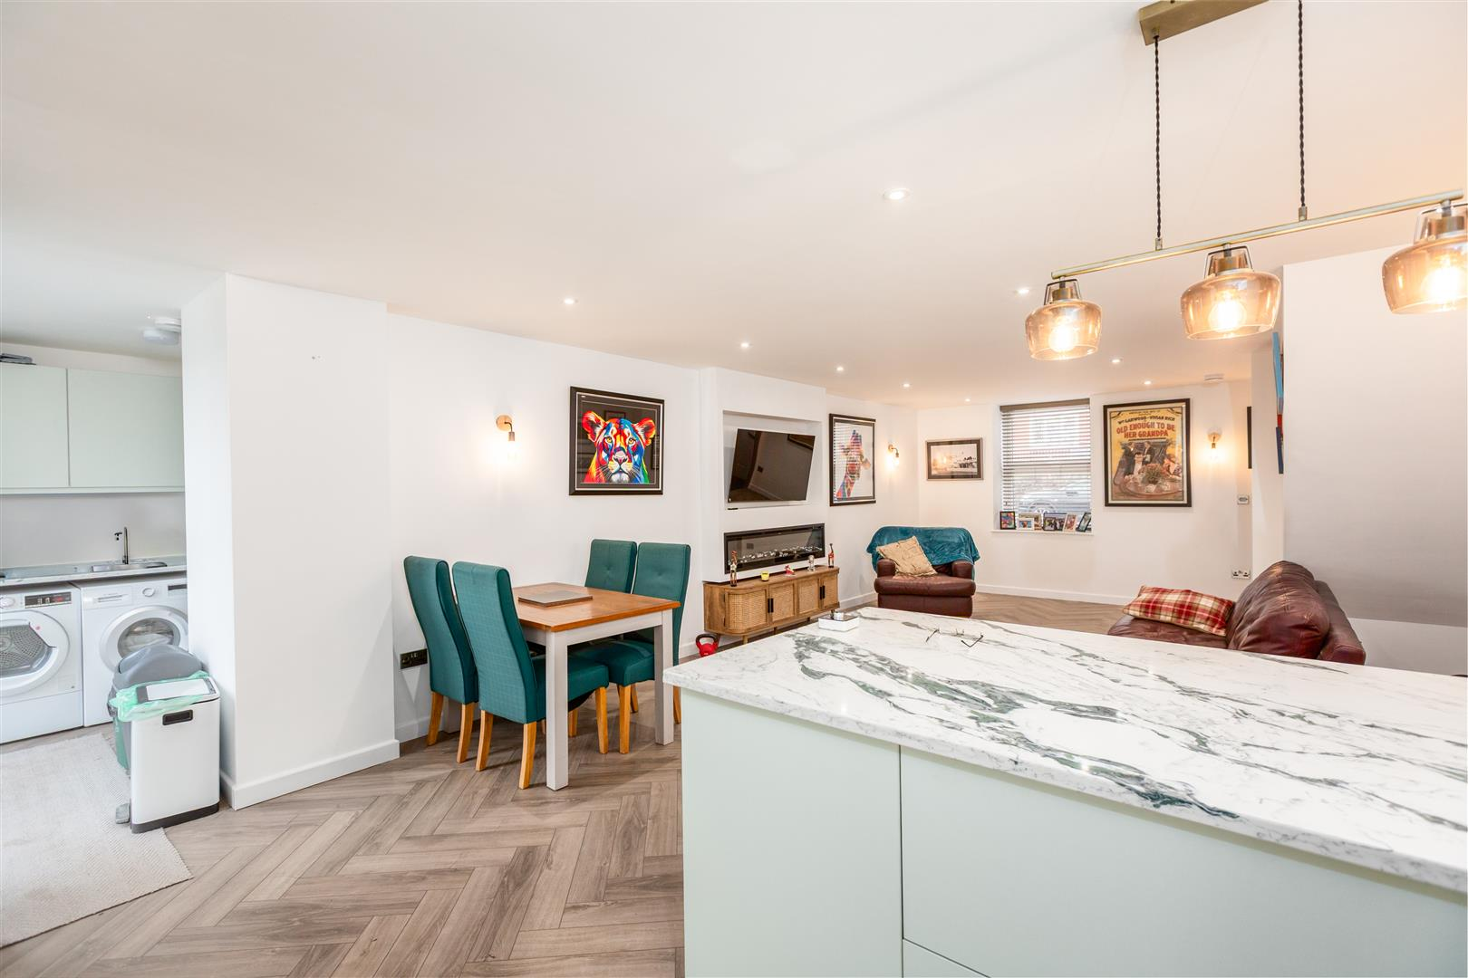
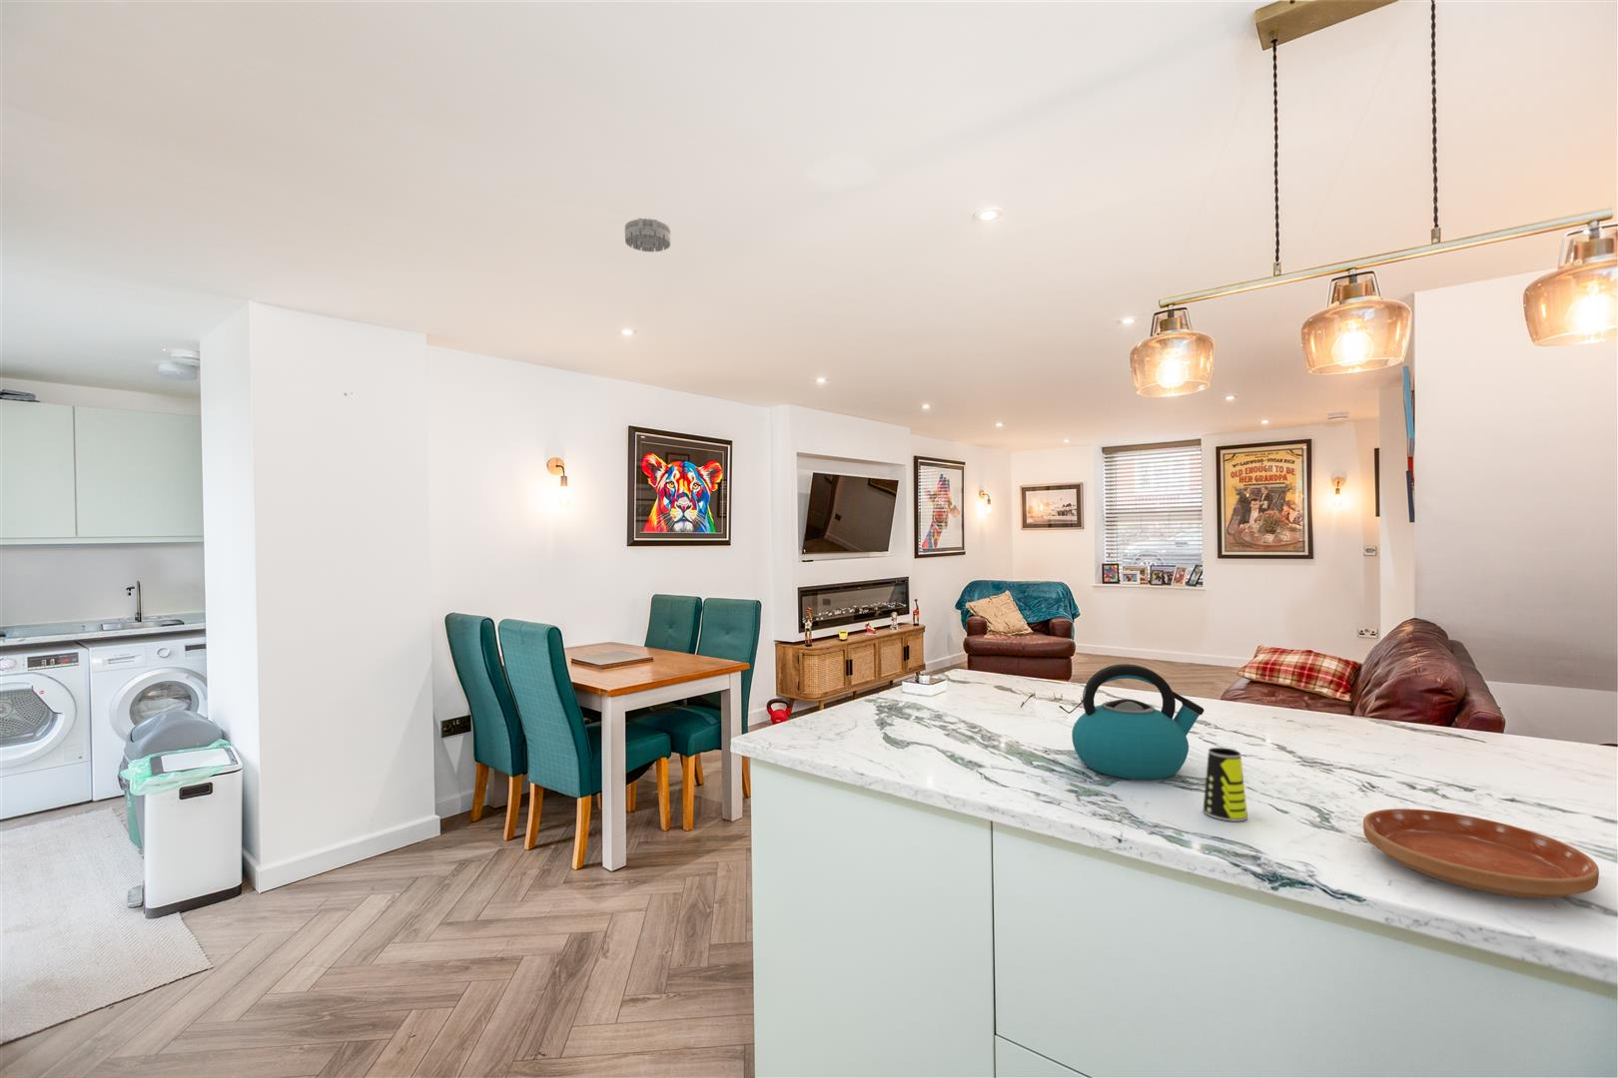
+ saucer (1471, 853)
+ smoke detector (648, 235)
+ kettle (1136, 716)
+ cup (1224, 782)
